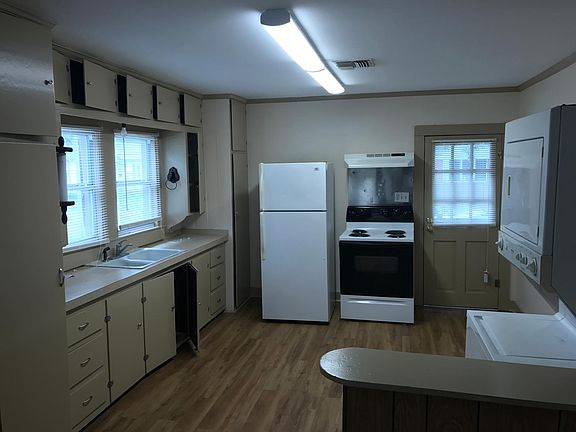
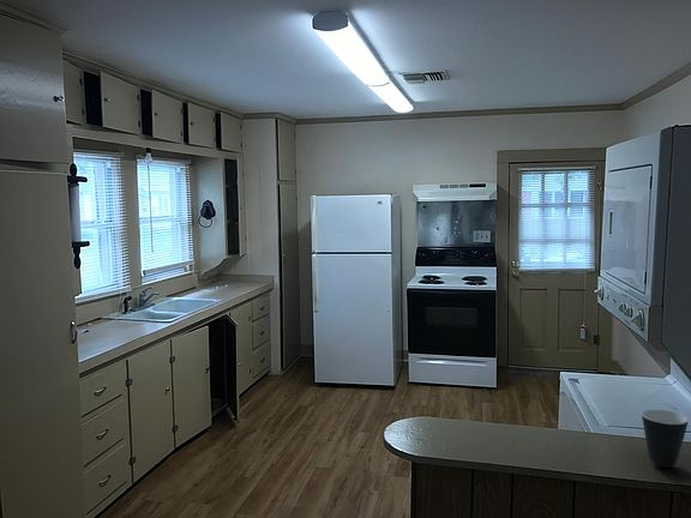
+ mug (661, 439)
